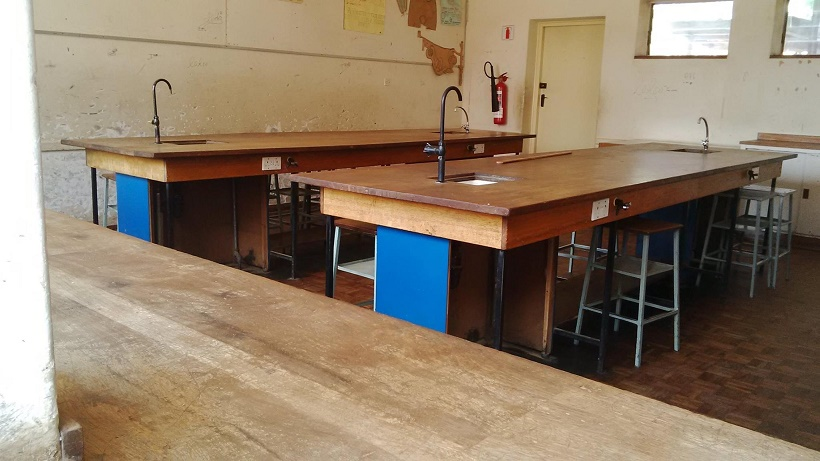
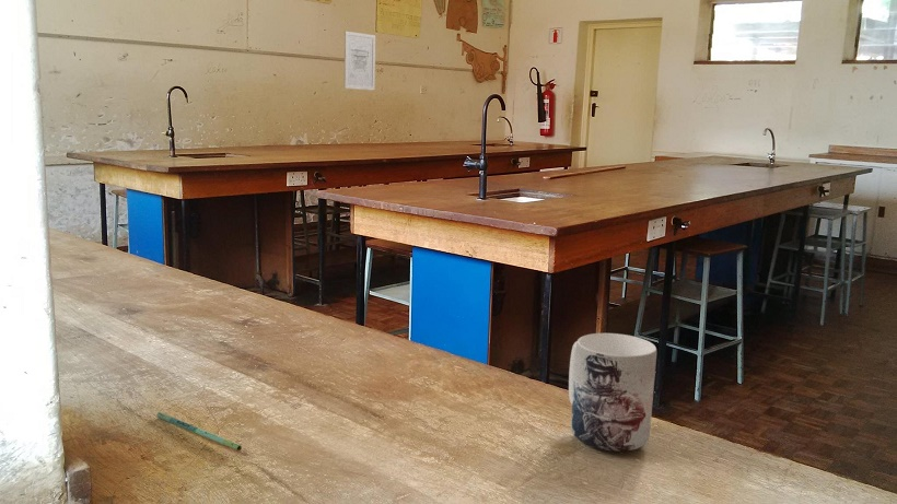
+ pen (197, 431)
+ wall art (360, 61)
+ mug (603, 389)
